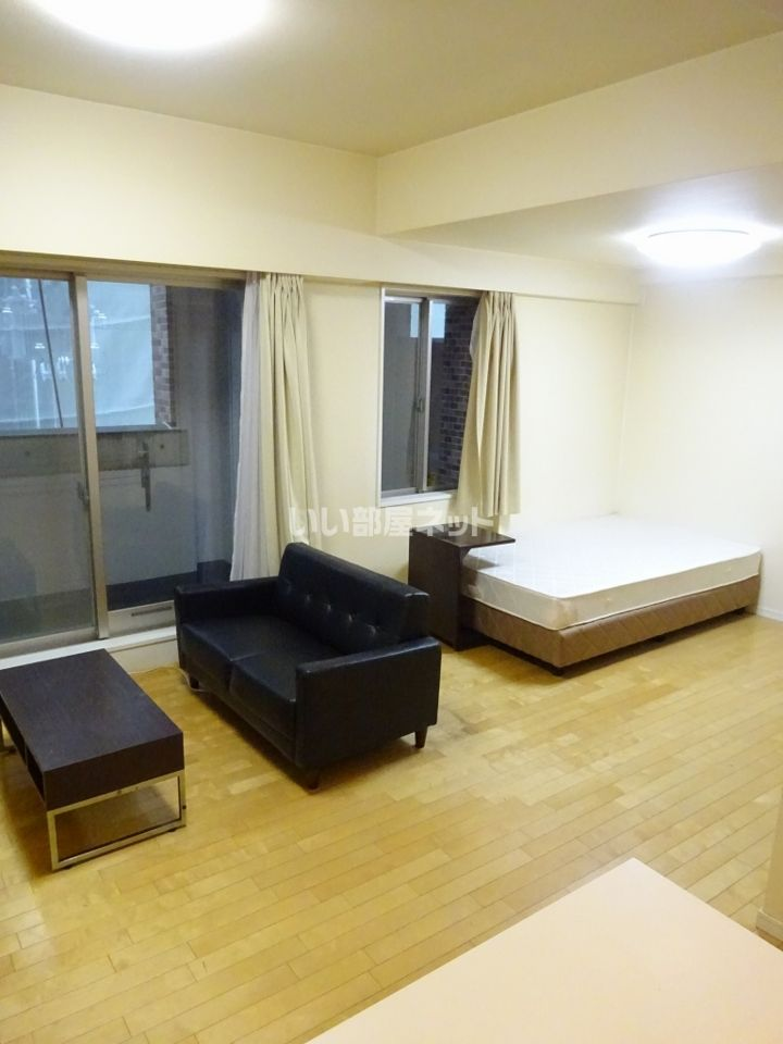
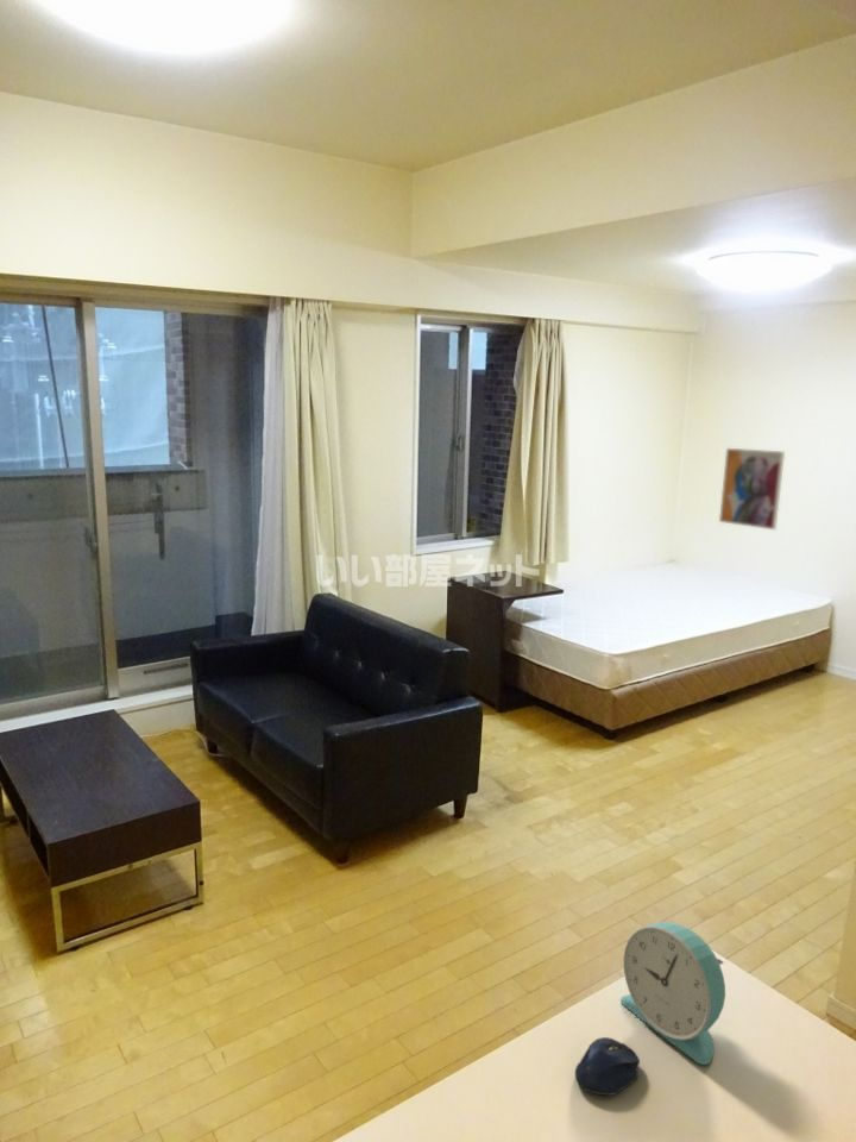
+ computer mouse (608, 1061)
+ wall art (750, 488)
+ alarm clock (678, 975)
